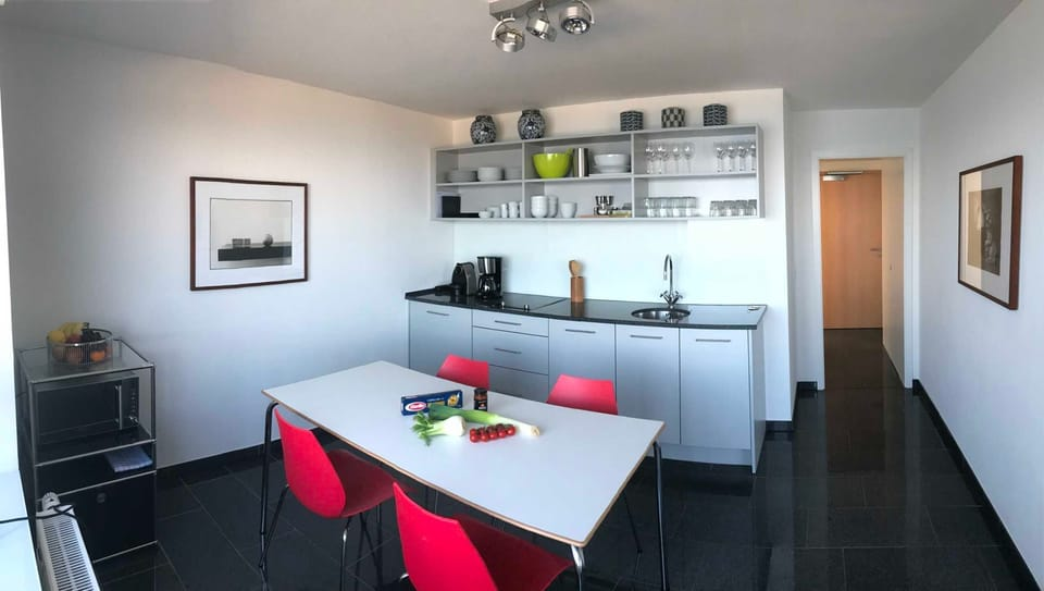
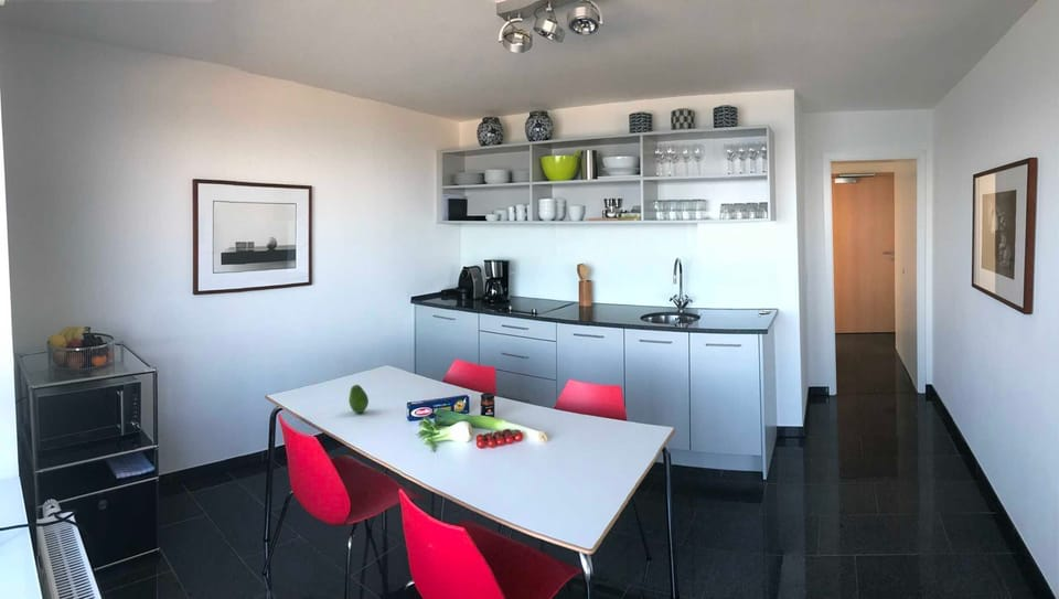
+ fruit (359, 398)
